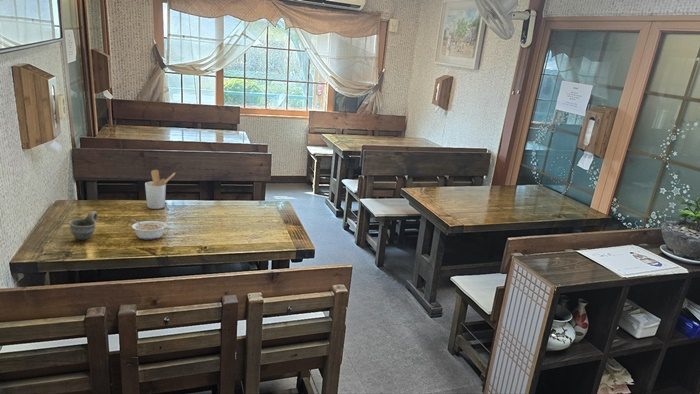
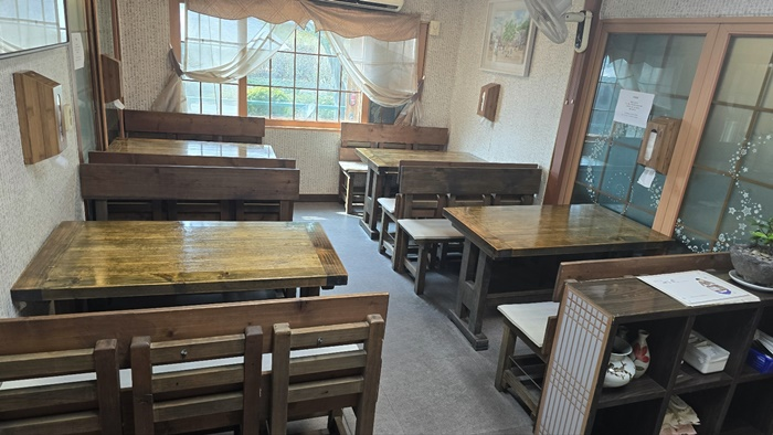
- legume (148, 229)
- cup (85, 226)
- utensil holder (161, 189)
